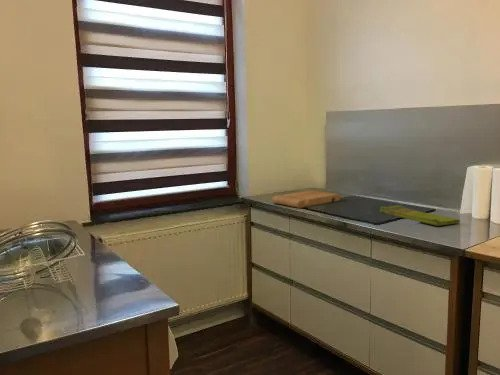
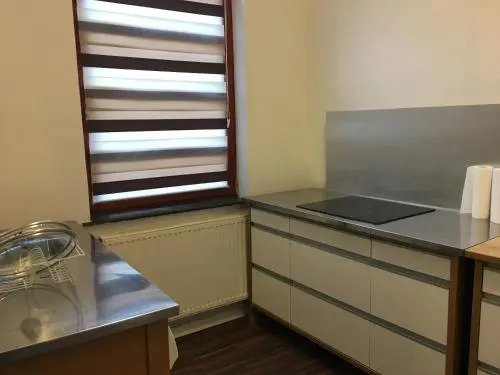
- cutting board (306, 198)
- dish towel (417, 214)
